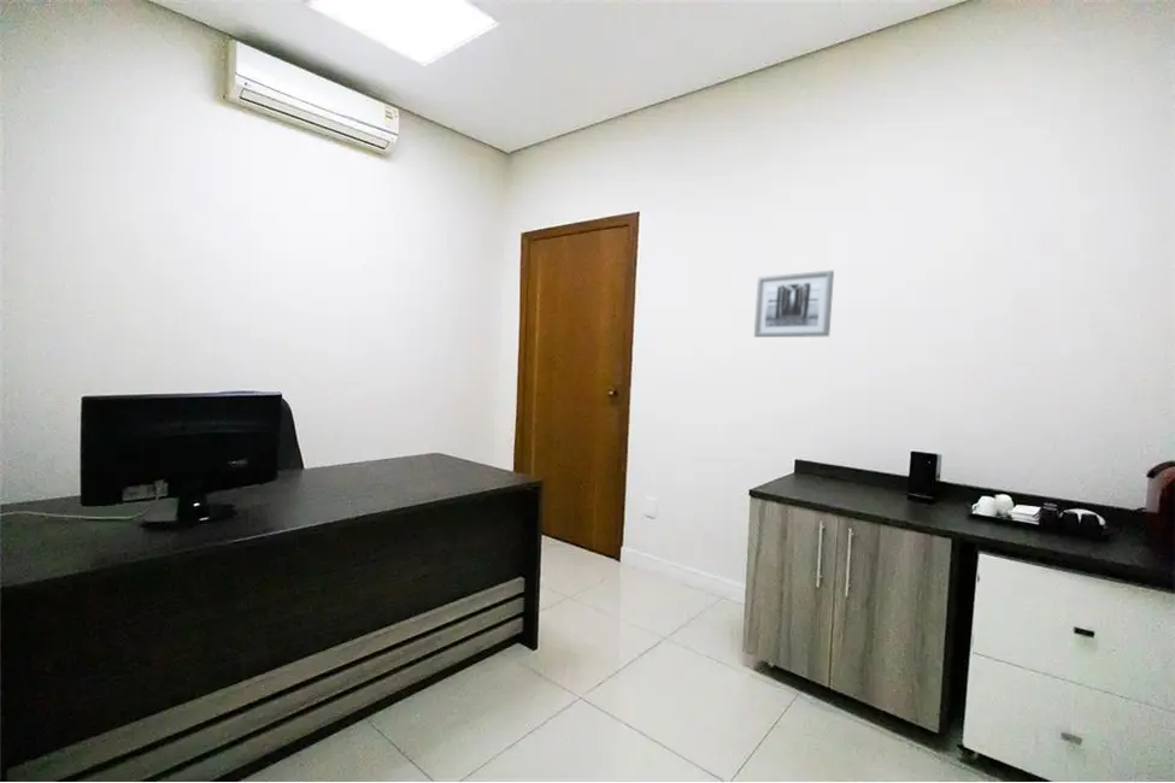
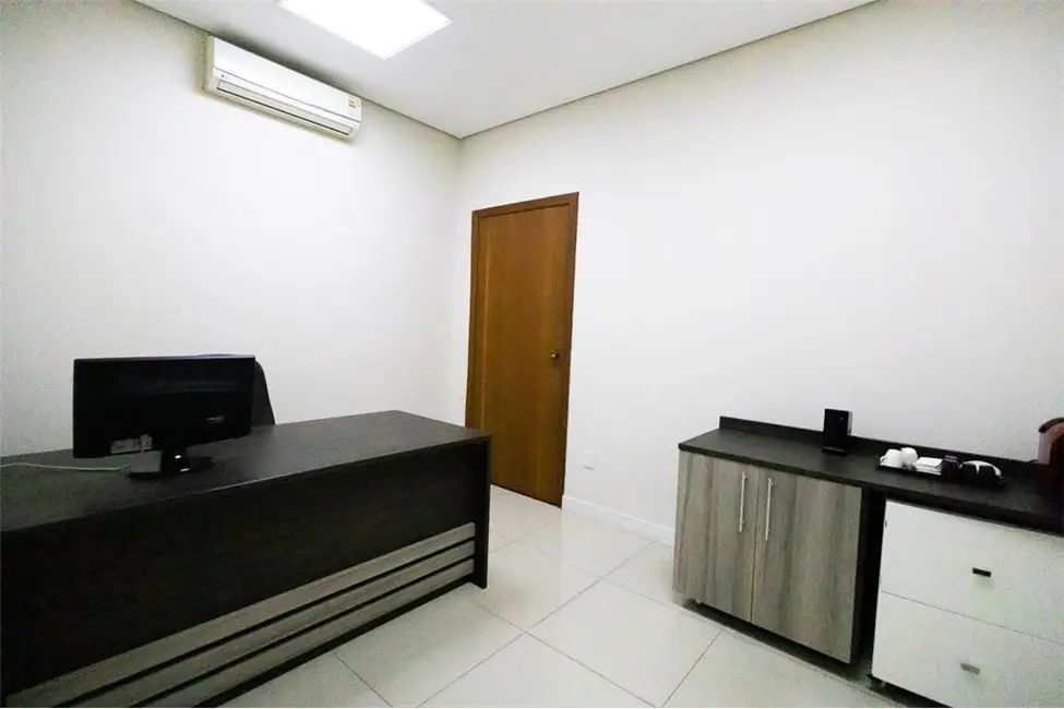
- wall art (792, 305)
